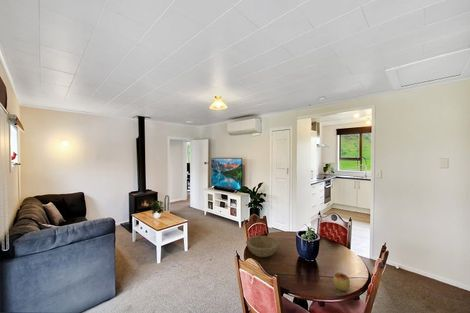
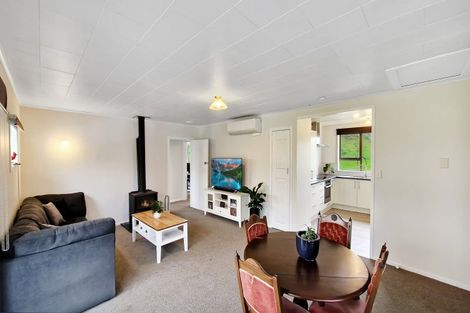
- apple (341, 280)
- bowl (262, 247)
